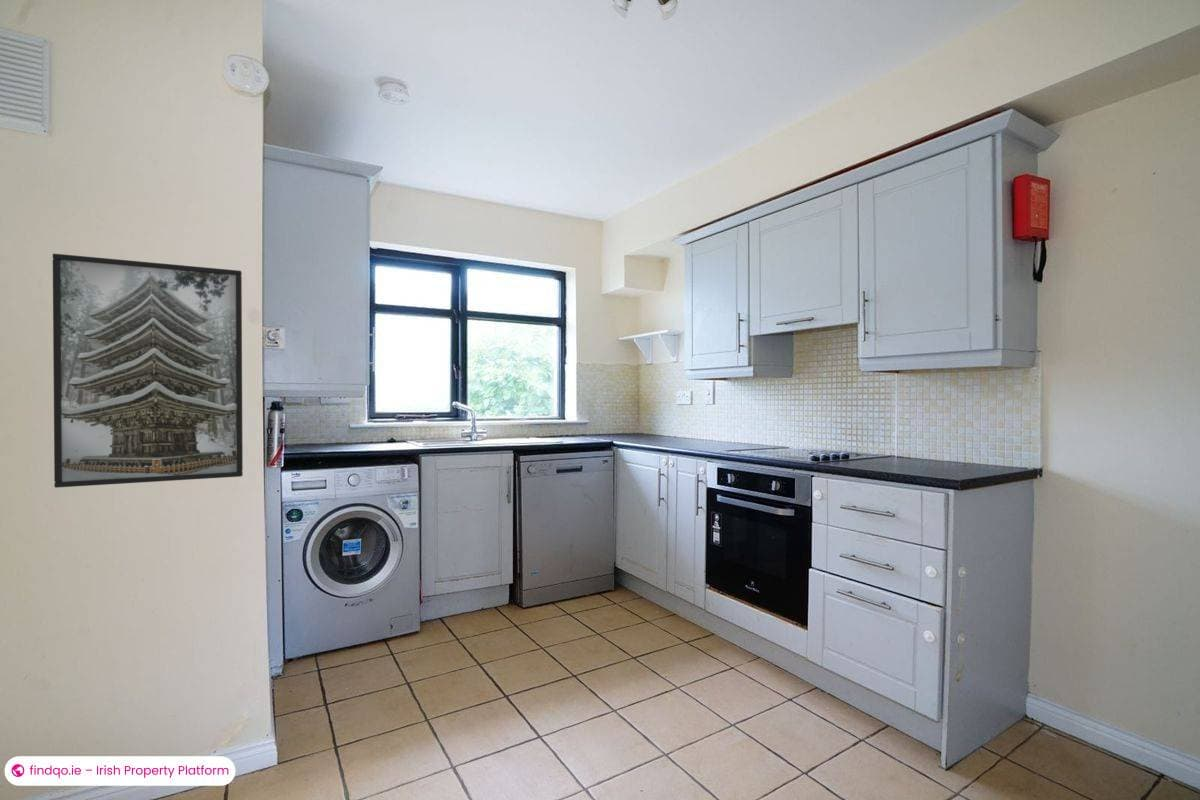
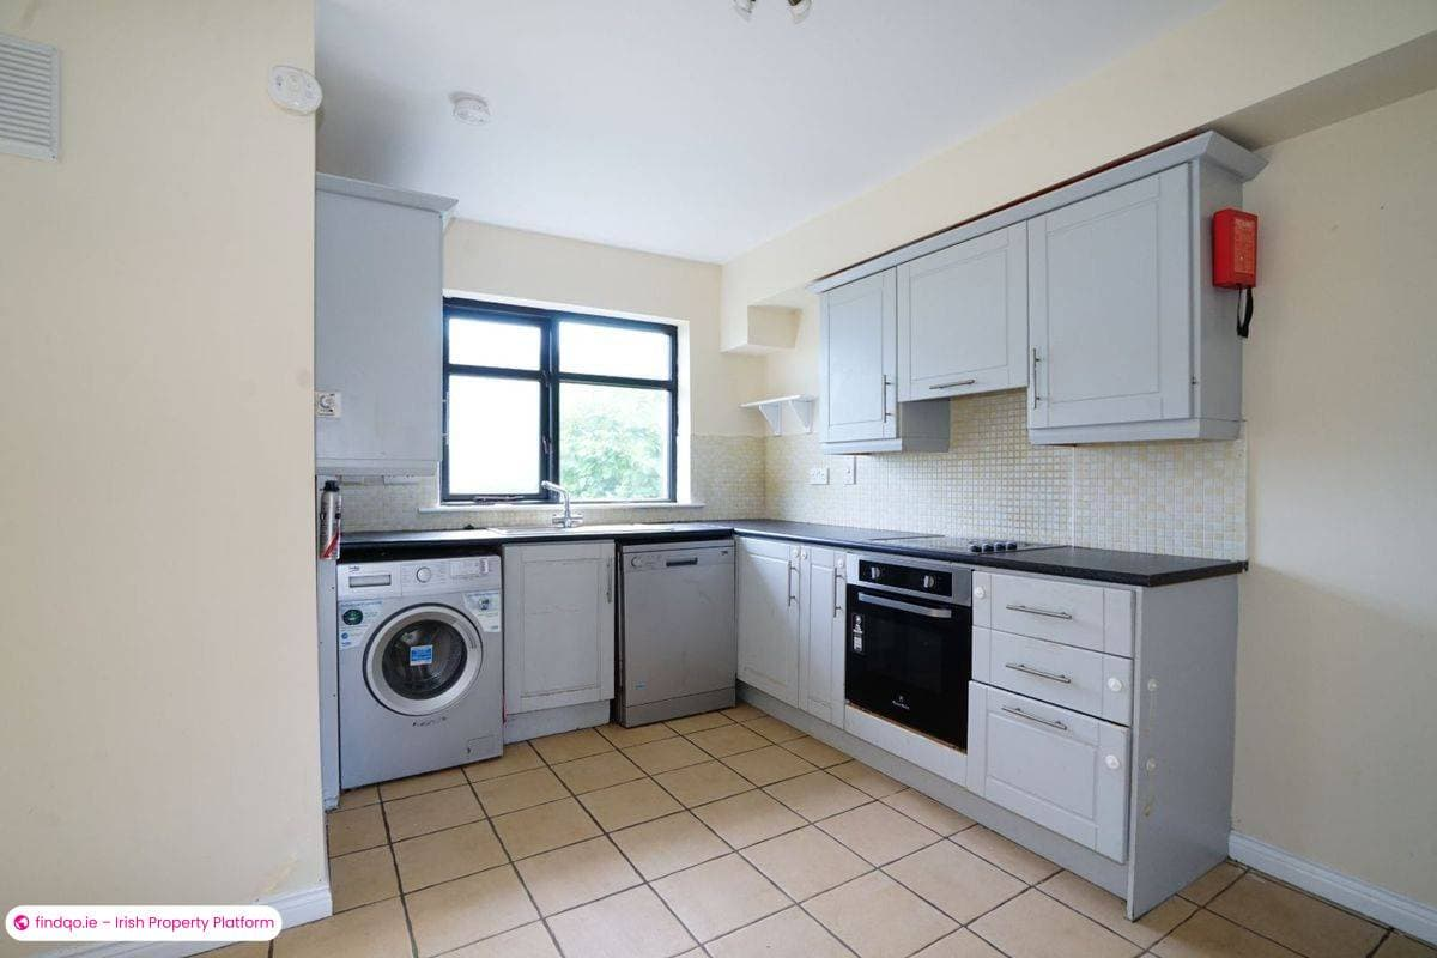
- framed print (154, 372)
